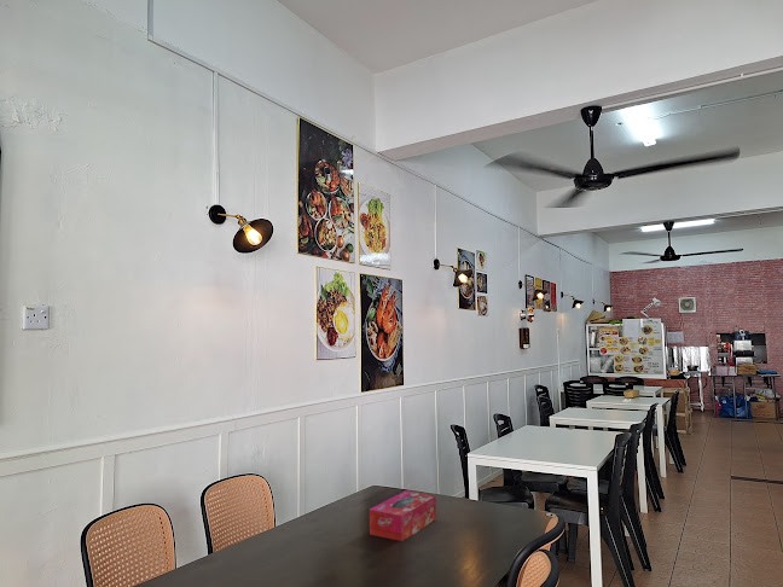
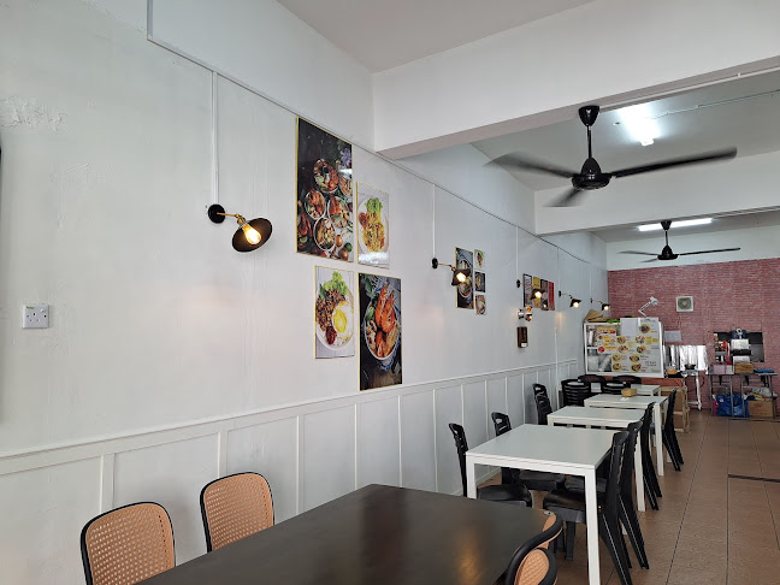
- tissue box (404, 513)
